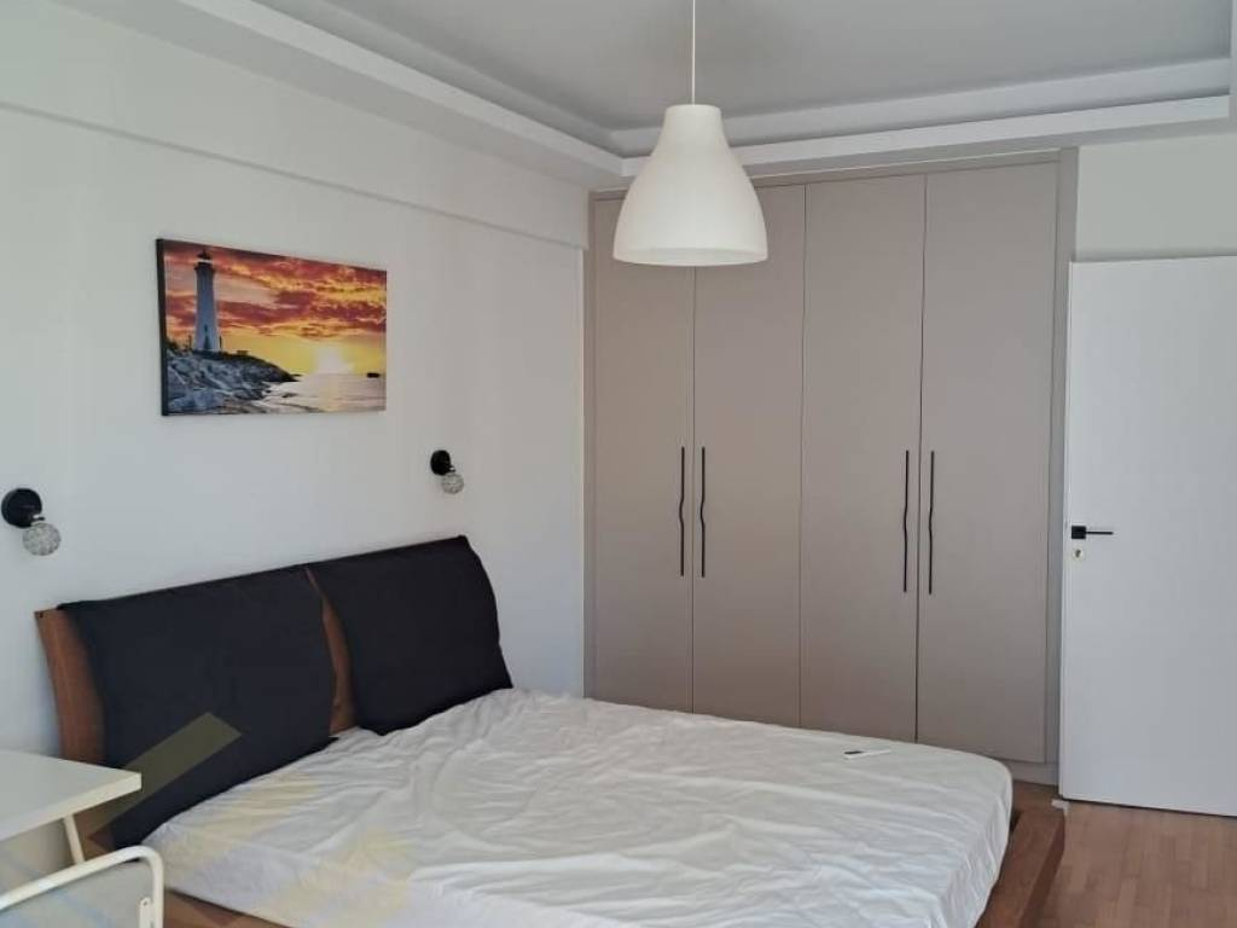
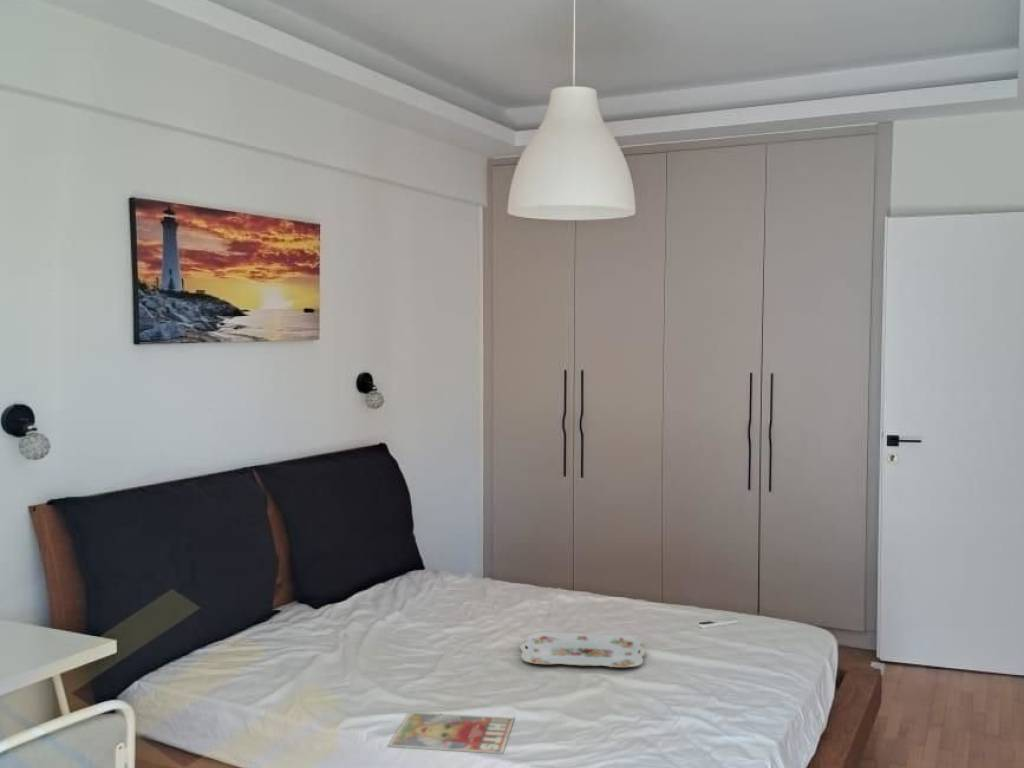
+ magazine (453, 731)
+ serving tray (582, 650)
